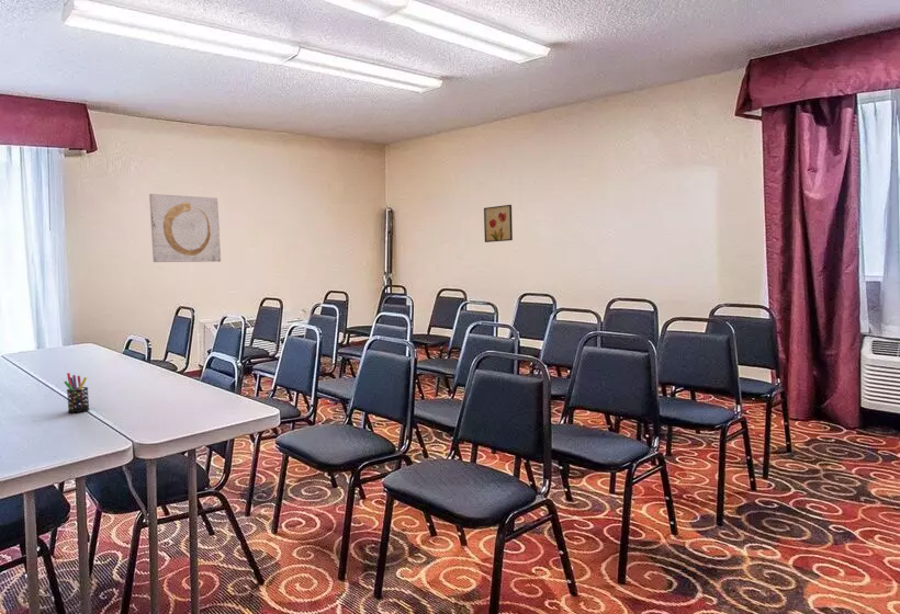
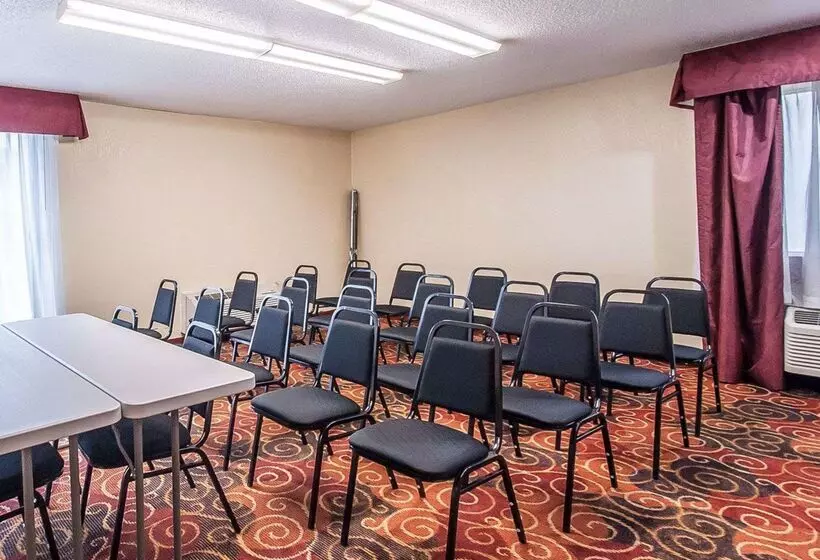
- pen holder (75, 391)
- wall art (185, 229)
- wall art (498, 224)
